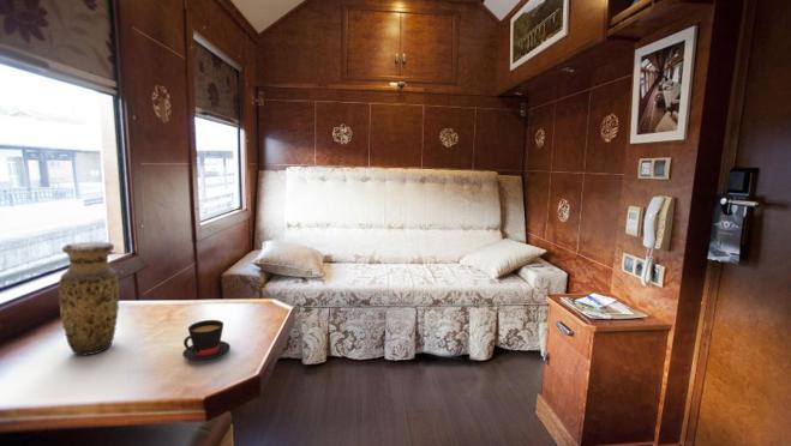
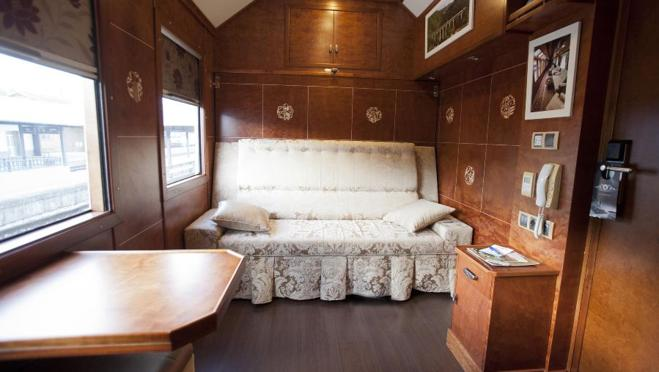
- vase (90, 297)
- teacup (205, 340)
